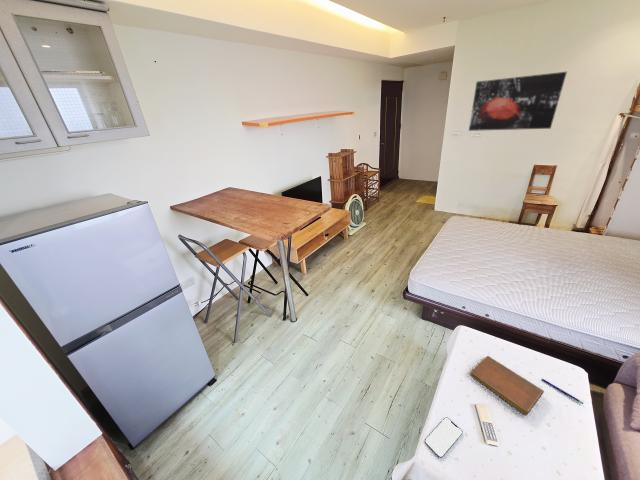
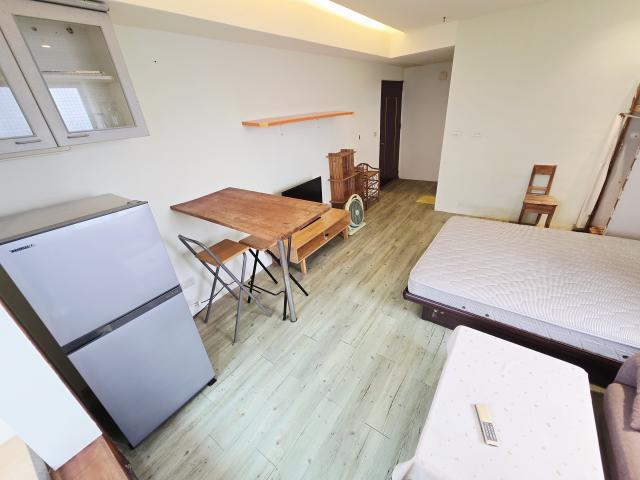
- smartphone (443, 436)
- pen (561, 390)
- wall art (512, 104)
- notebook (505, 382)
